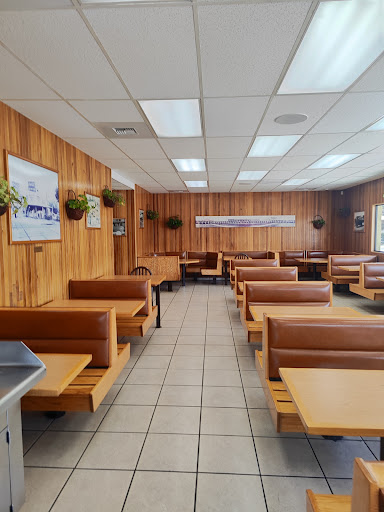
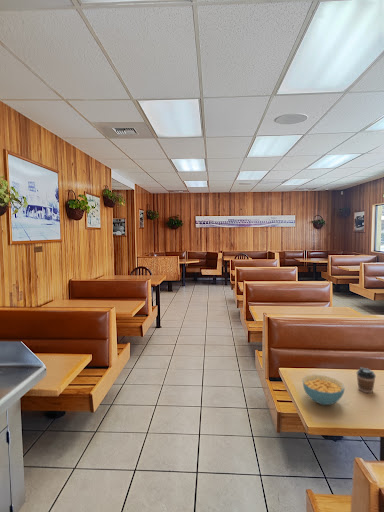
+ coffee cup (365, 379)
+ cereal bowl (322, 392)
